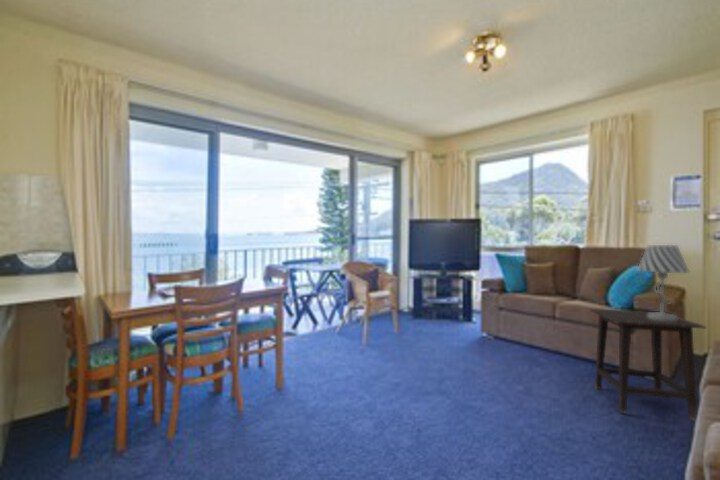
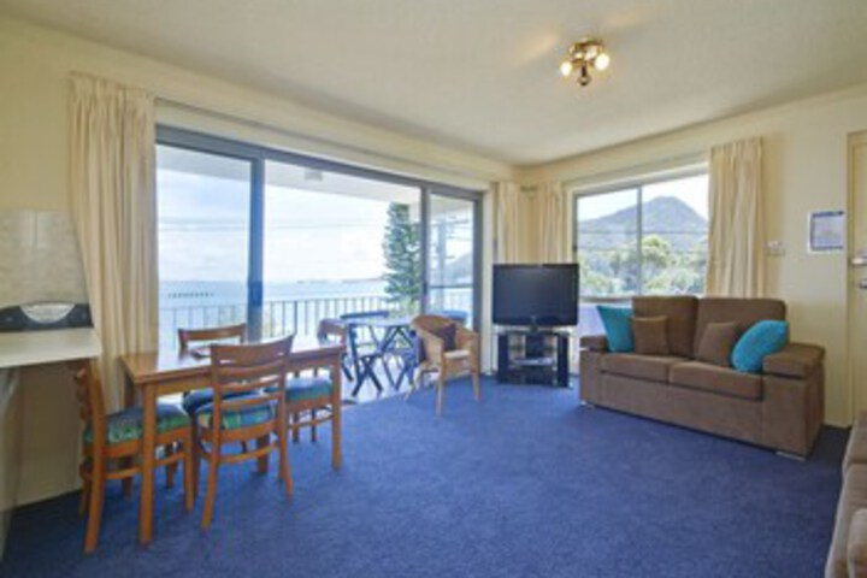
- table lamp (662, 281)
- side table (641, 370)
